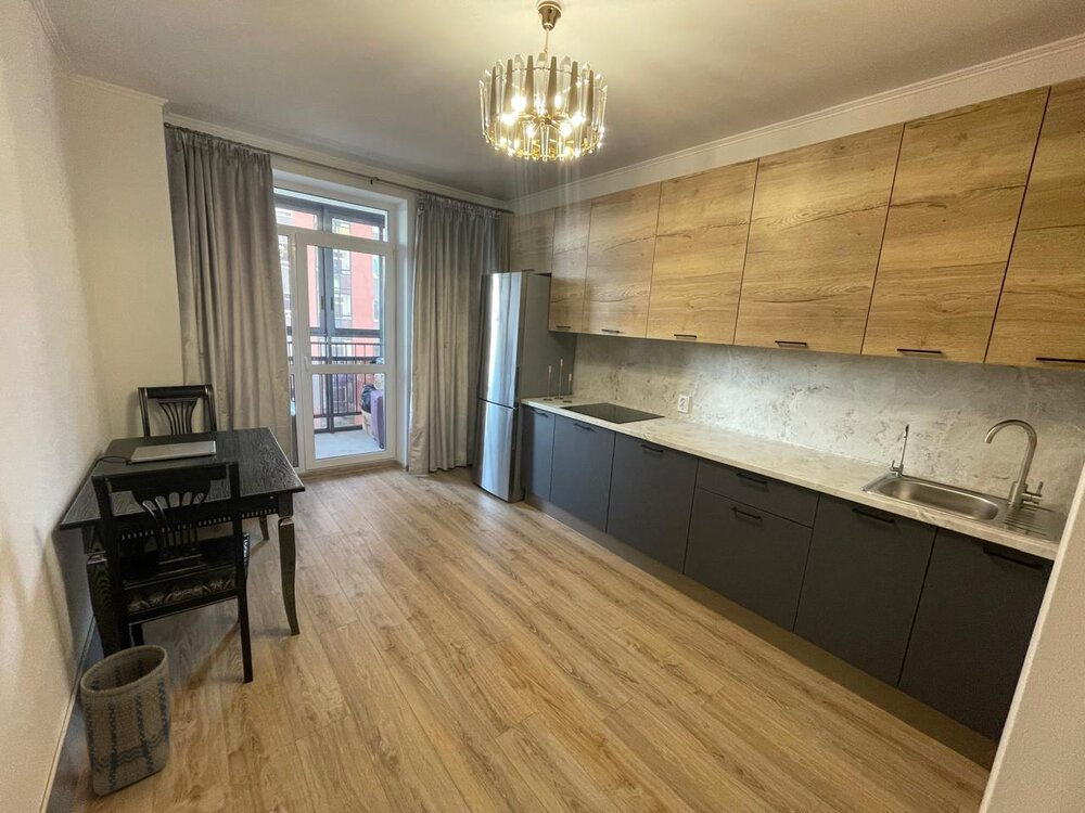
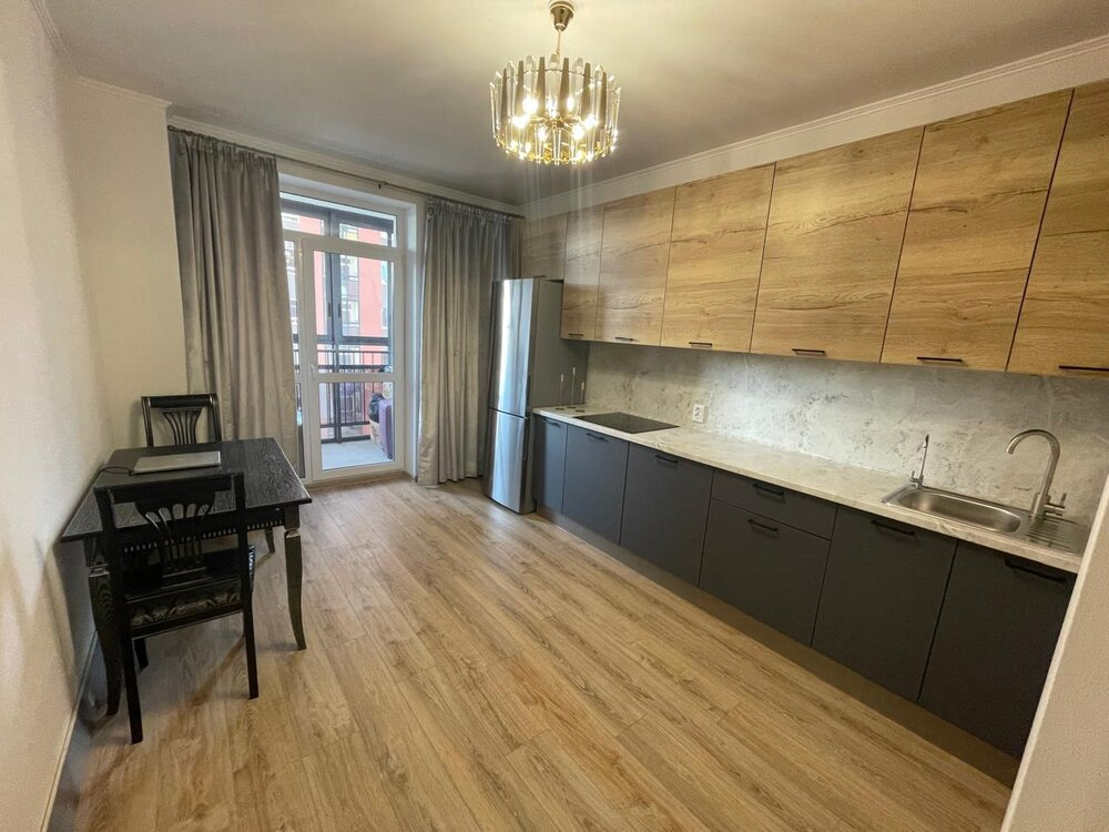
- basket (129, 715)
